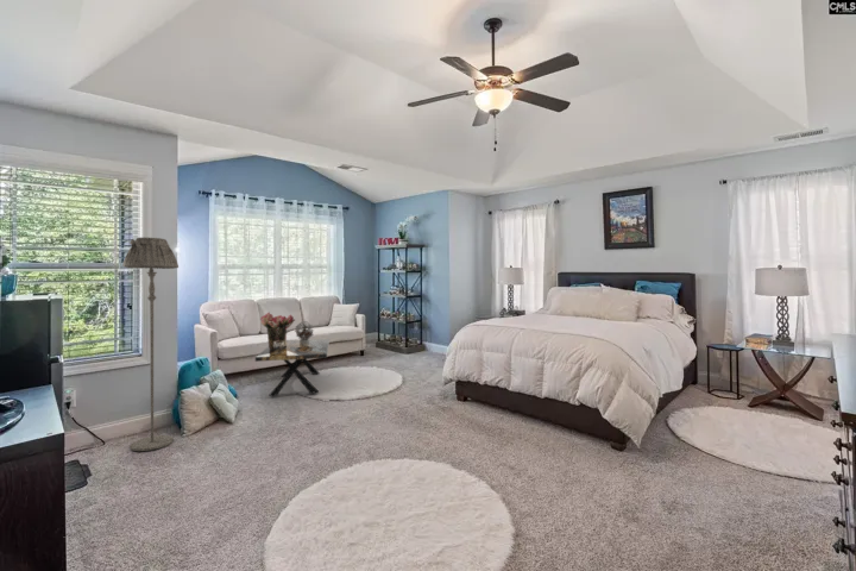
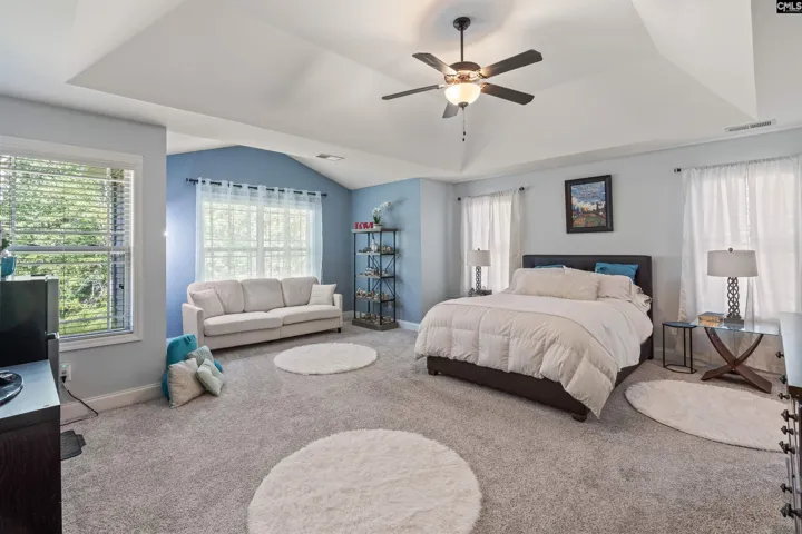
- coffee table (297, 365)
- bouquet (278, 330)
- decorative sphere (304, 332)
- floor lamp (151, 340)
